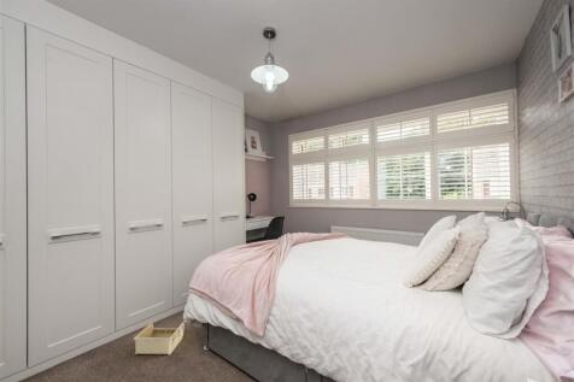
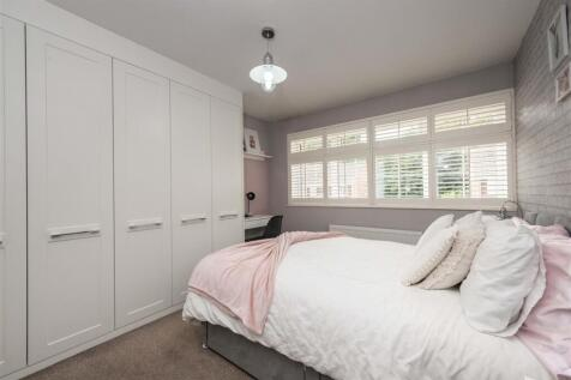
- storage bin (160, 336)
